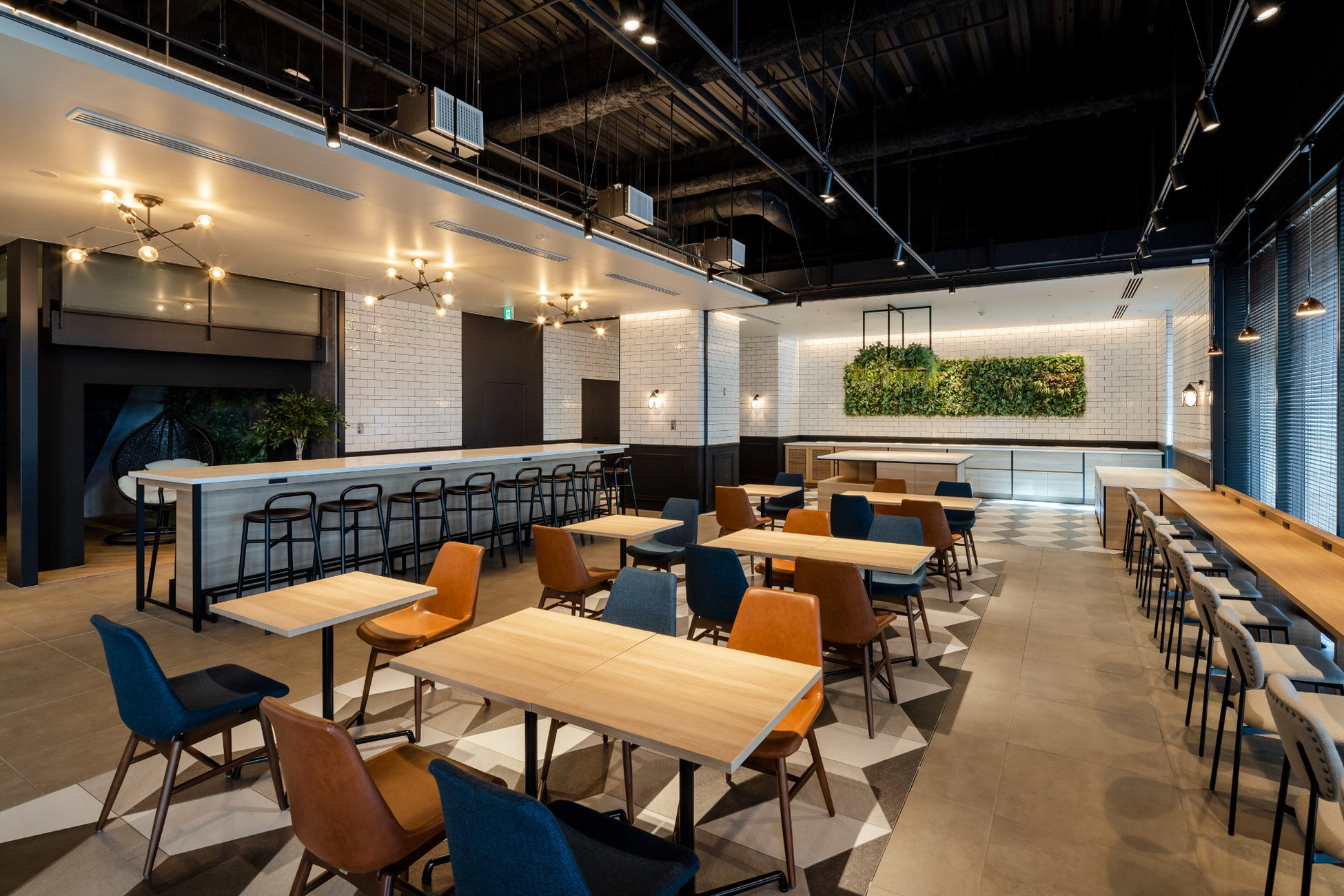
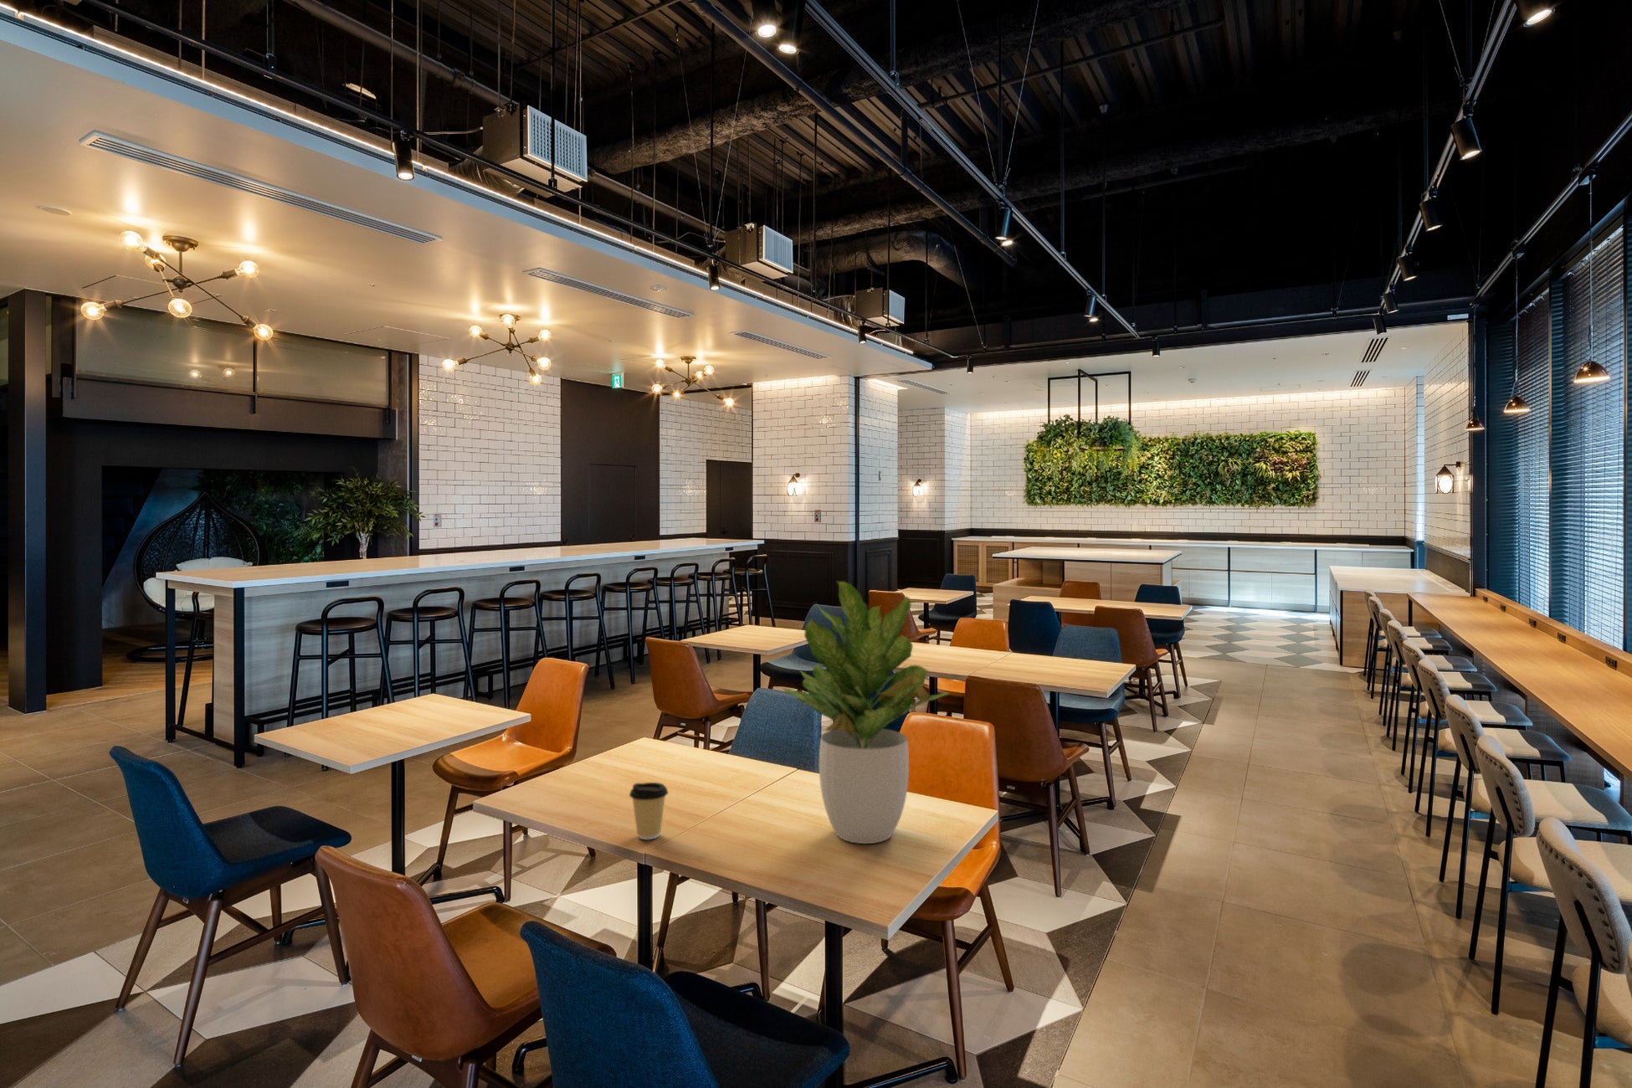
+ coffee cup (648, 810)
+ potted plant (869, 708)
